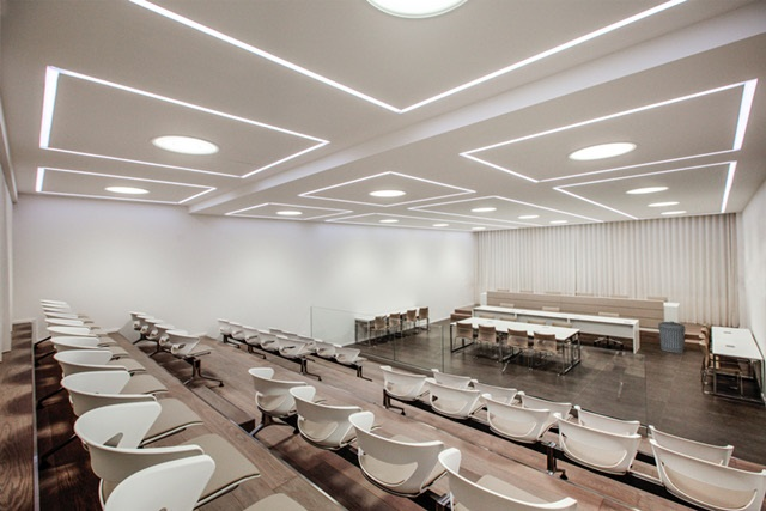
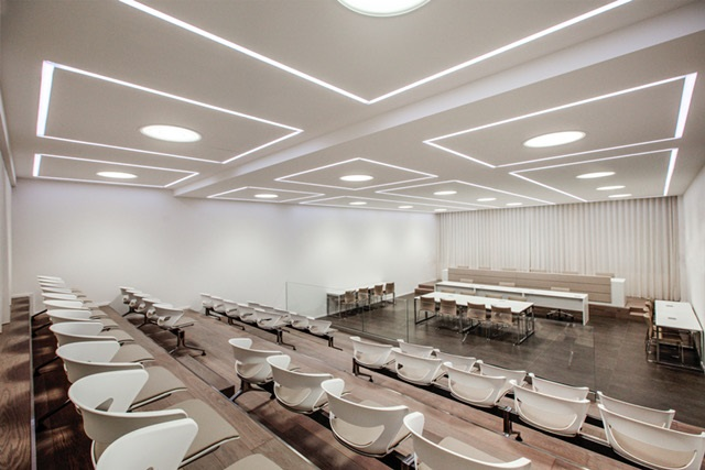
- trash can (671, 335)
